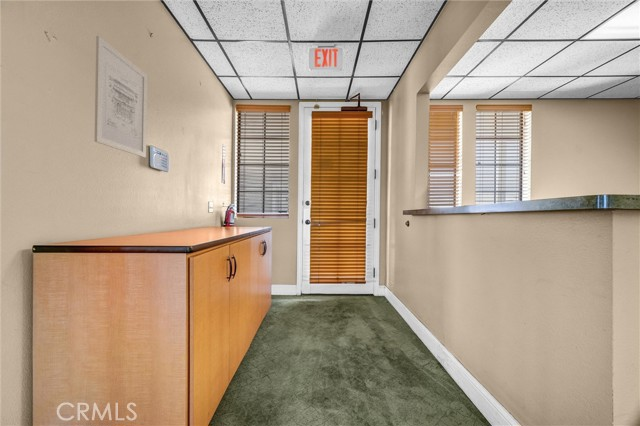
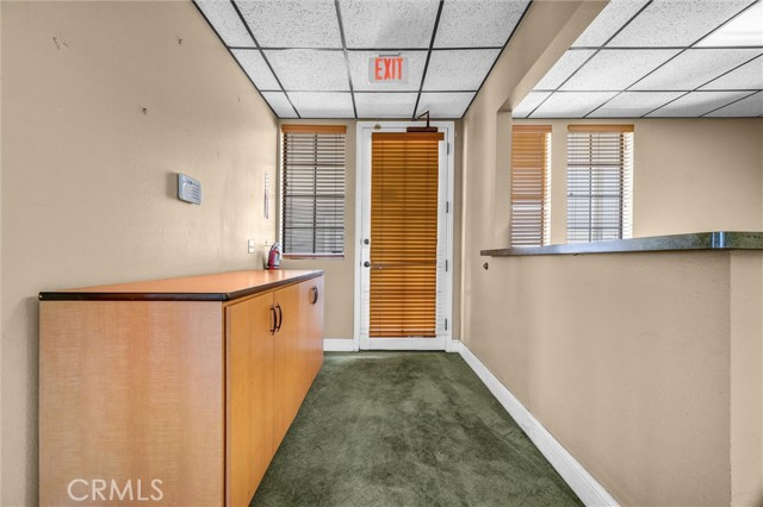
- wall art (124, 104)
